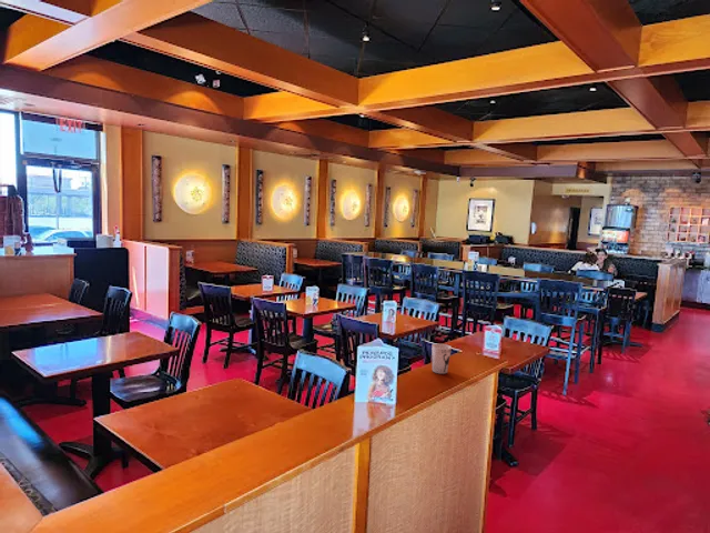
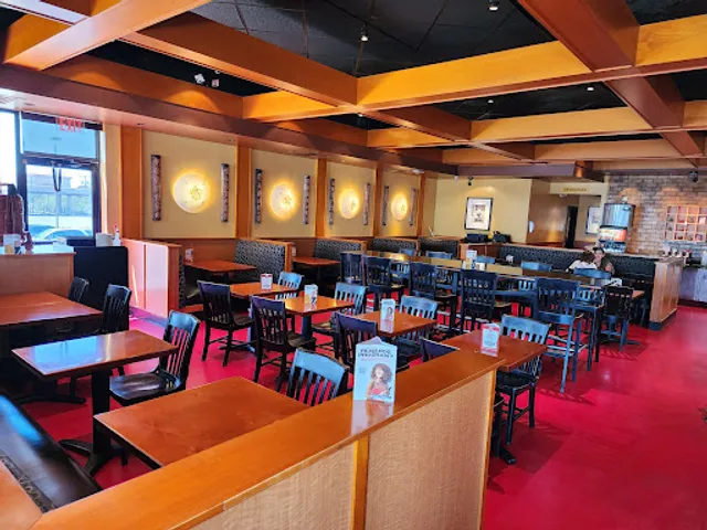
- cup (440, 359)
